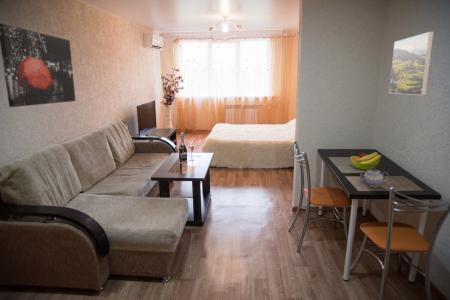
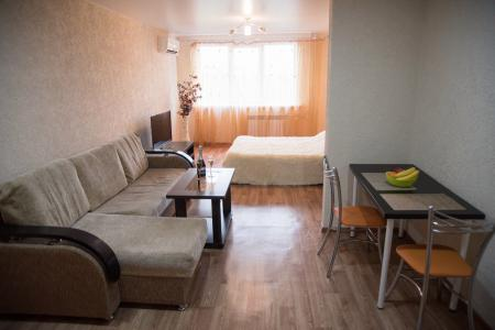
- teapot (373, 176)
- wall art (43, 69)
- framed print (408, 66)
